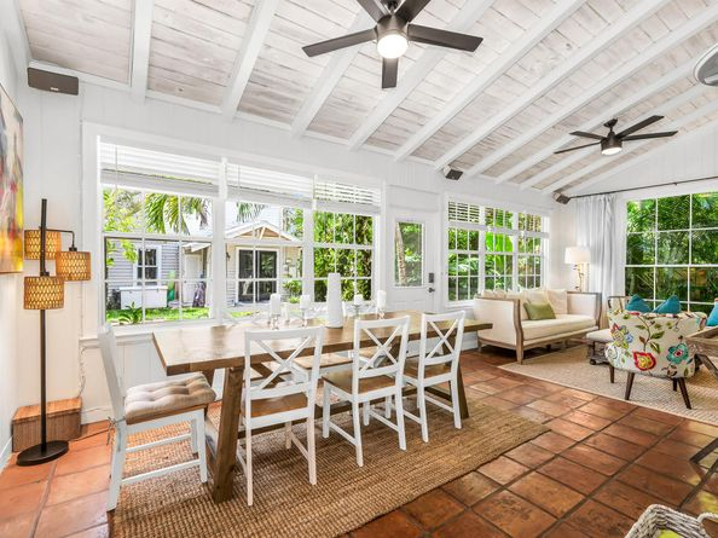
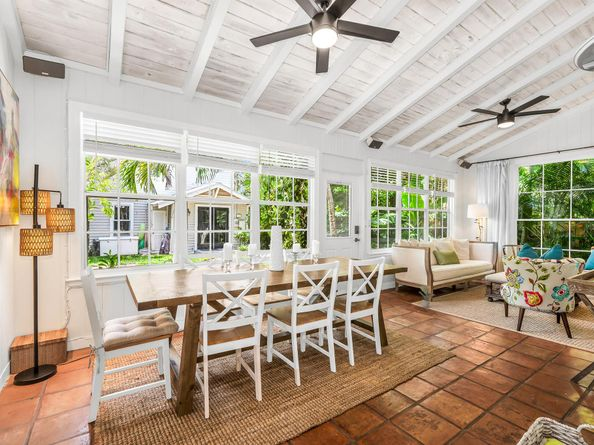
+ potted plant (427, 295)
